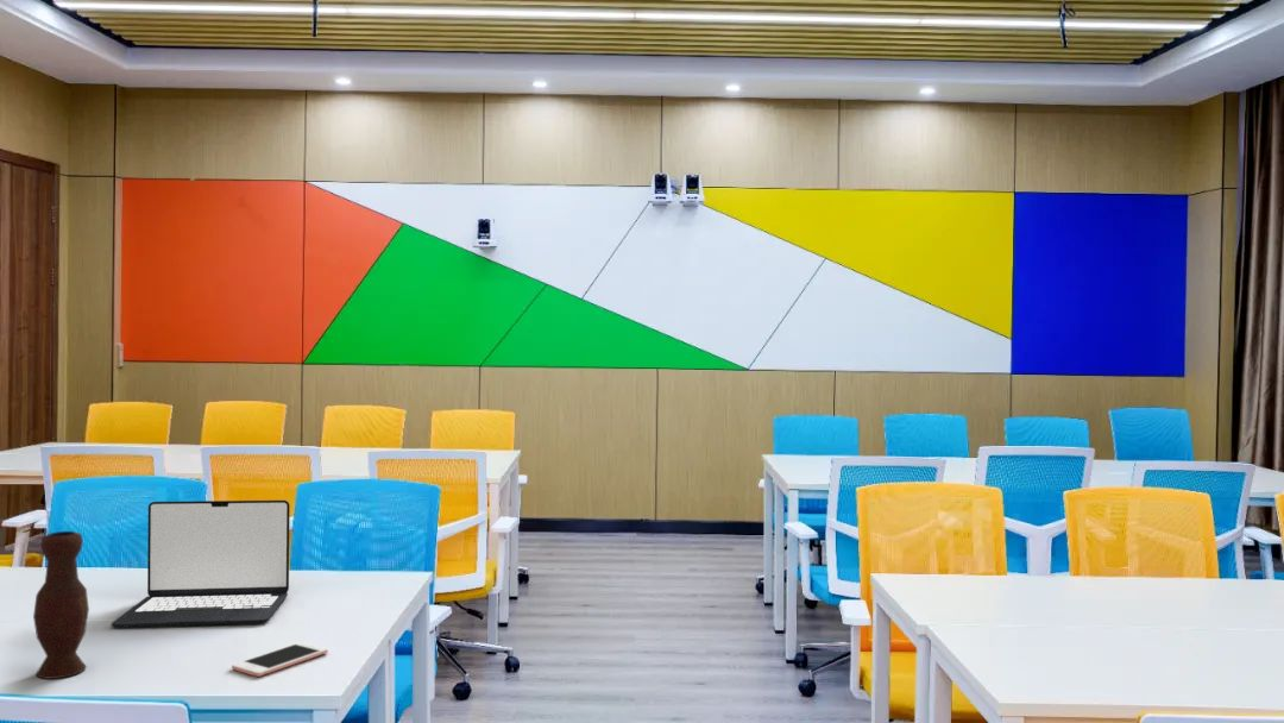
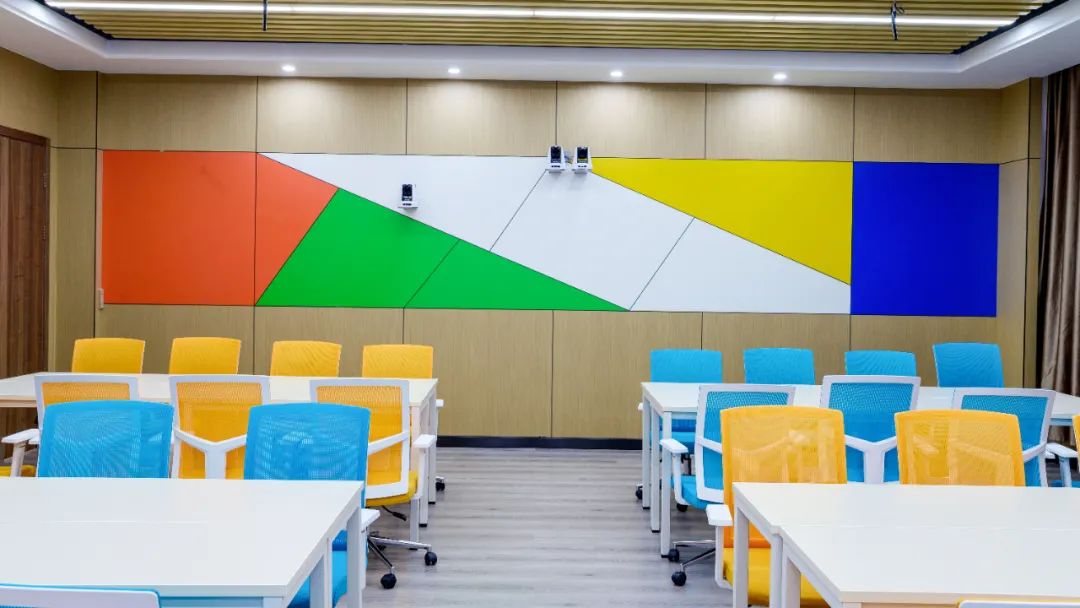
- cell phone (281, 658)
- vase (61, 602)
- laptop (204, 560)
